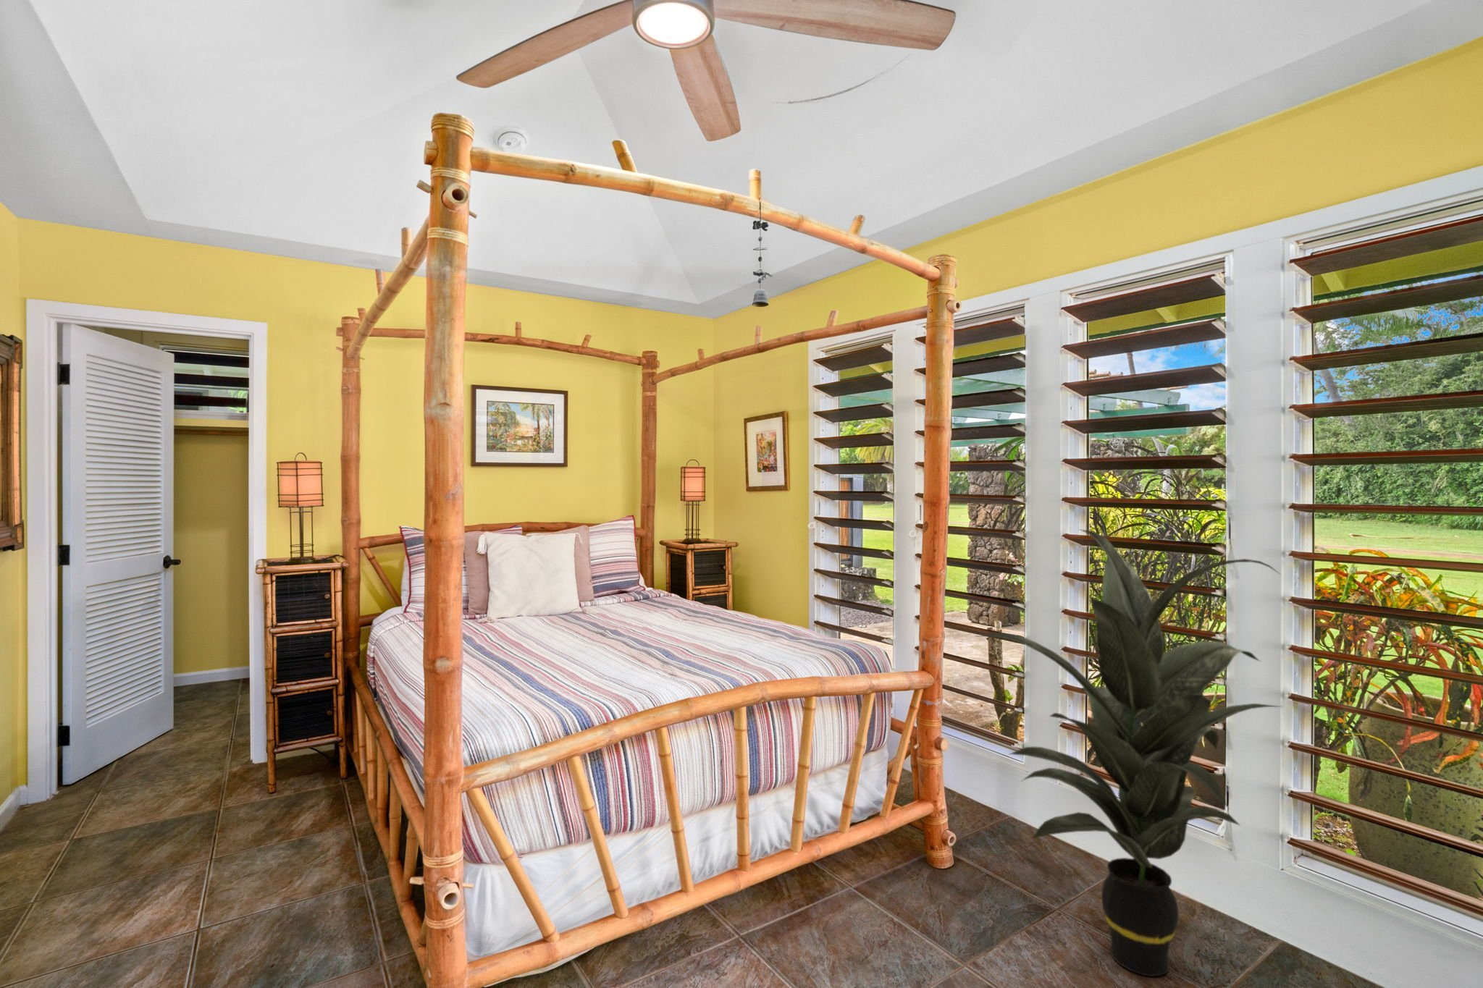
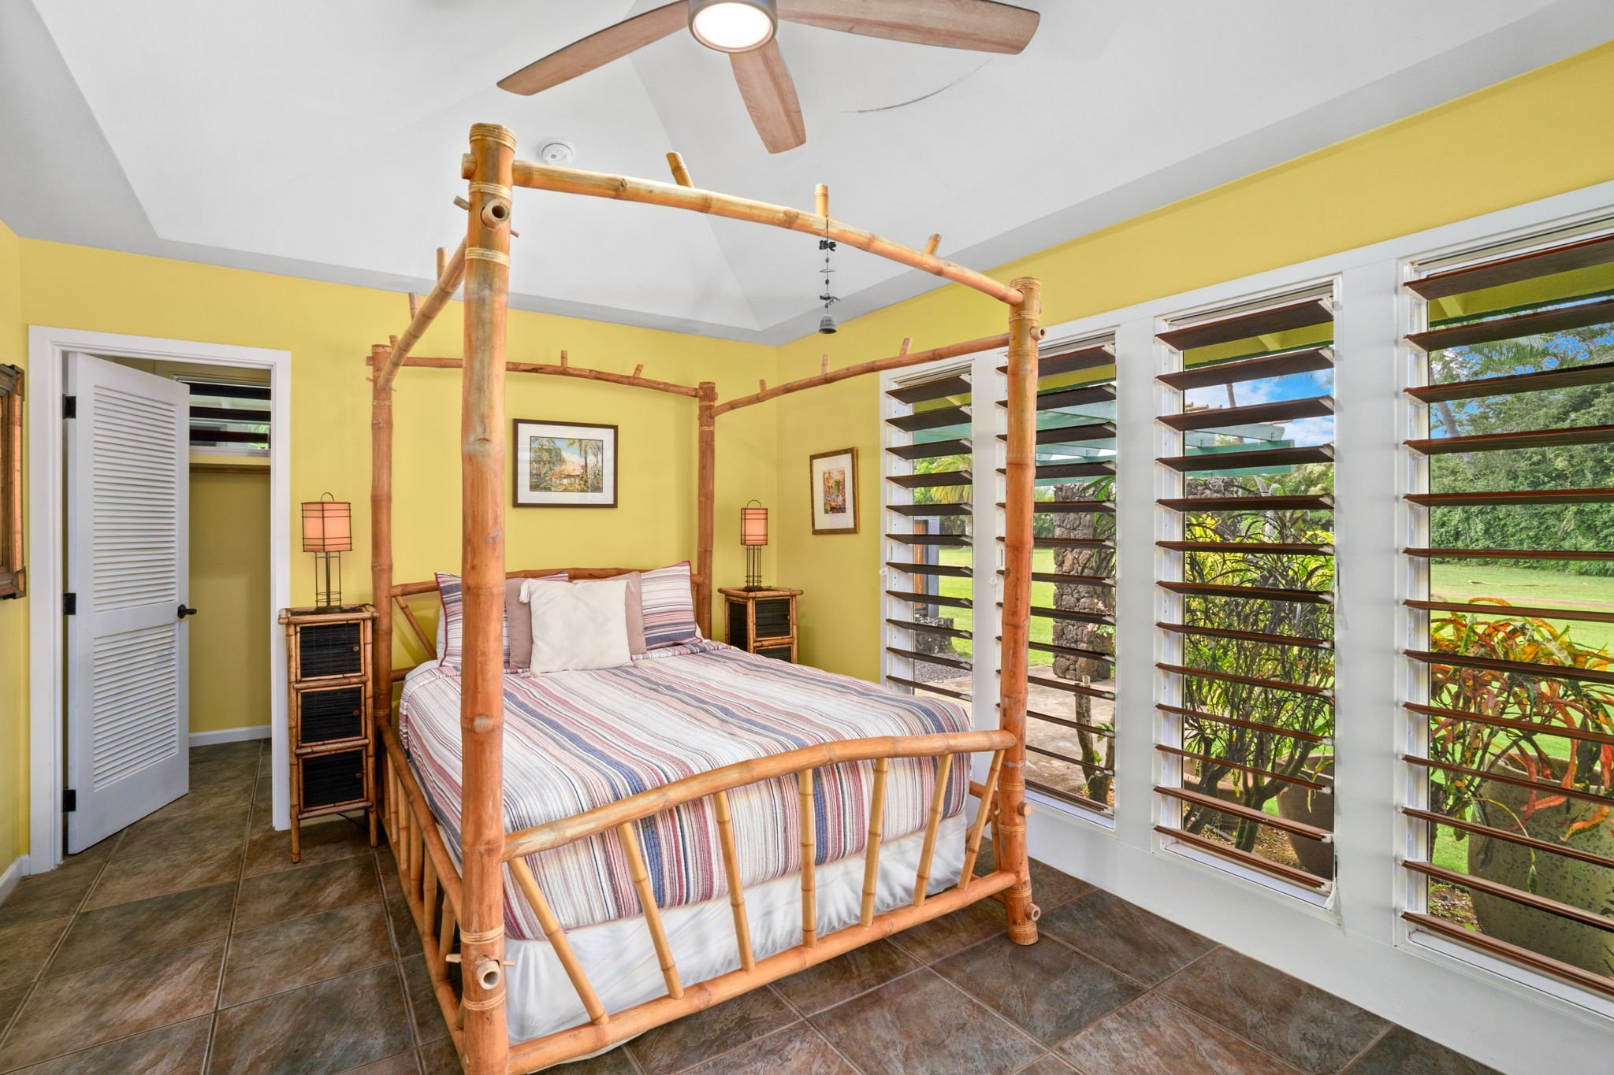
- indoor plant (1129, 739)
